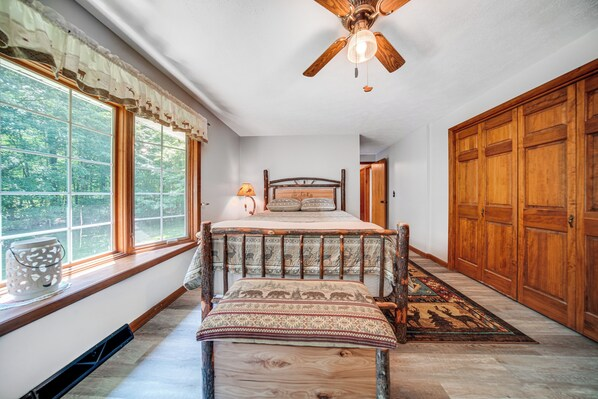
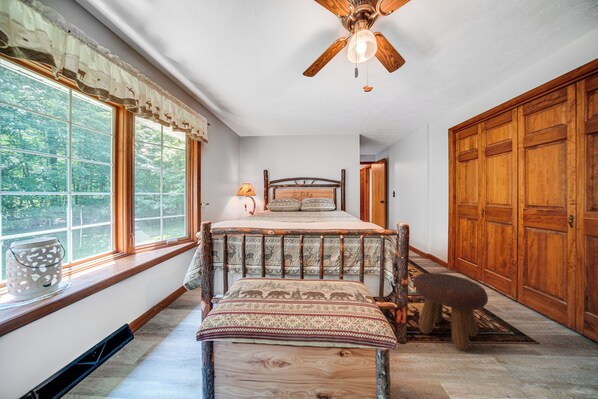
+ footstool (447, 306)
